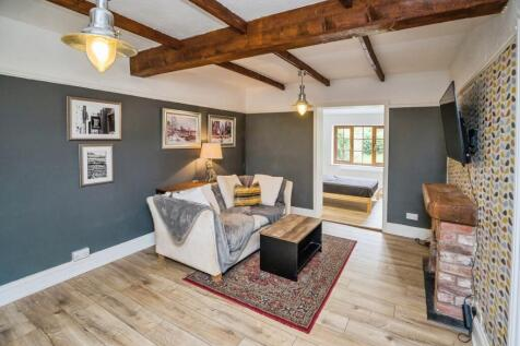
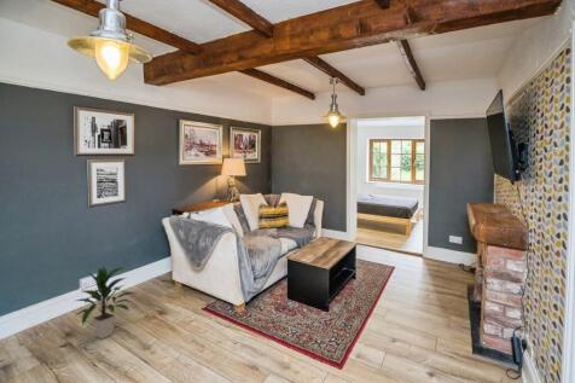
+ indoor plant (103, 300)
